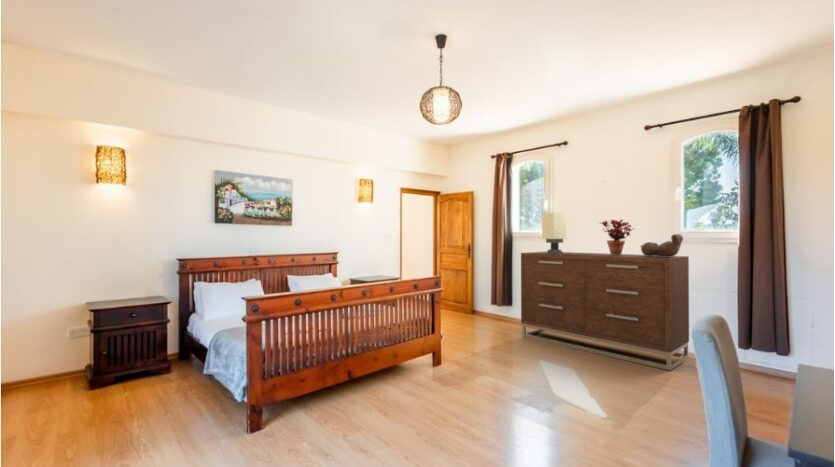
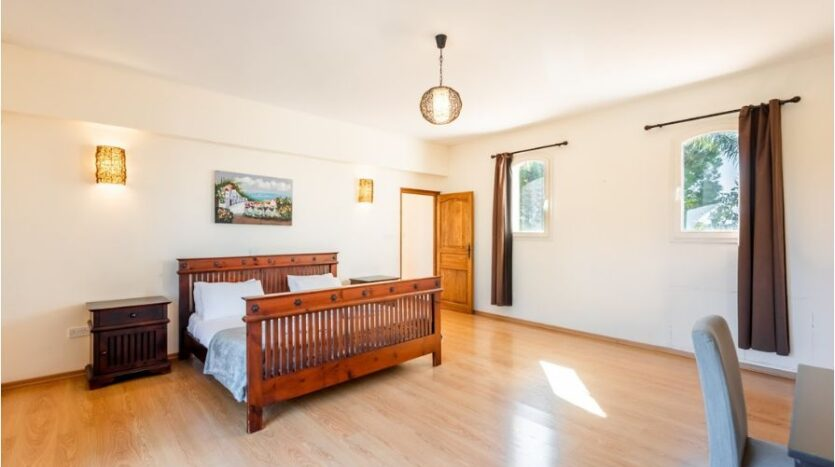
- potted plant (617, 237)
- dresser (596, 300)
- table lamp (554, 232)
- teddy bear (660, 245)
